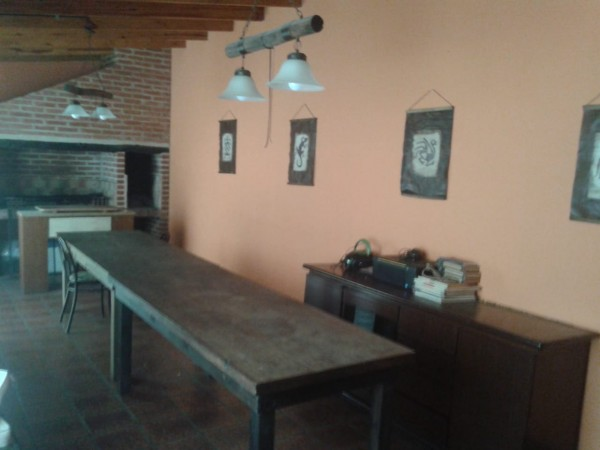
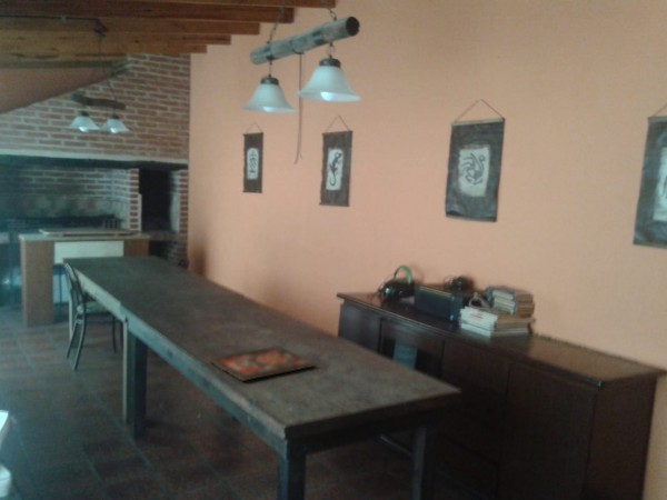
+ board game (262, 361)
